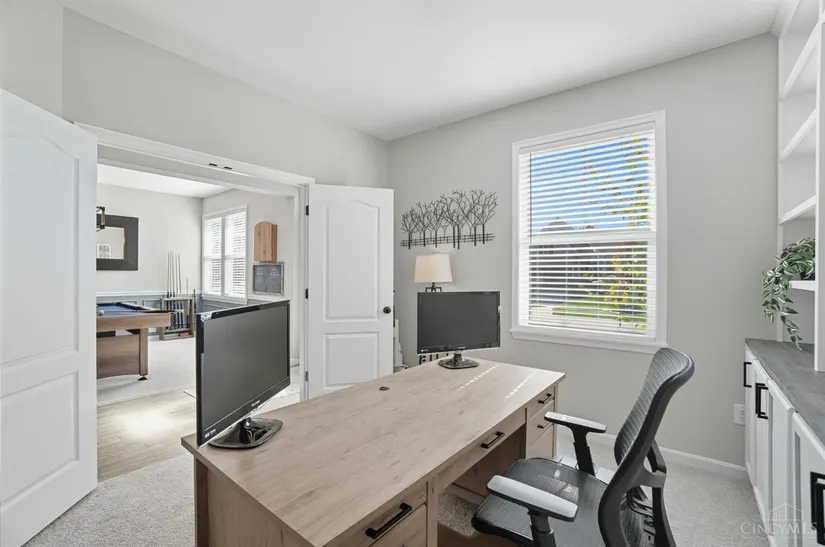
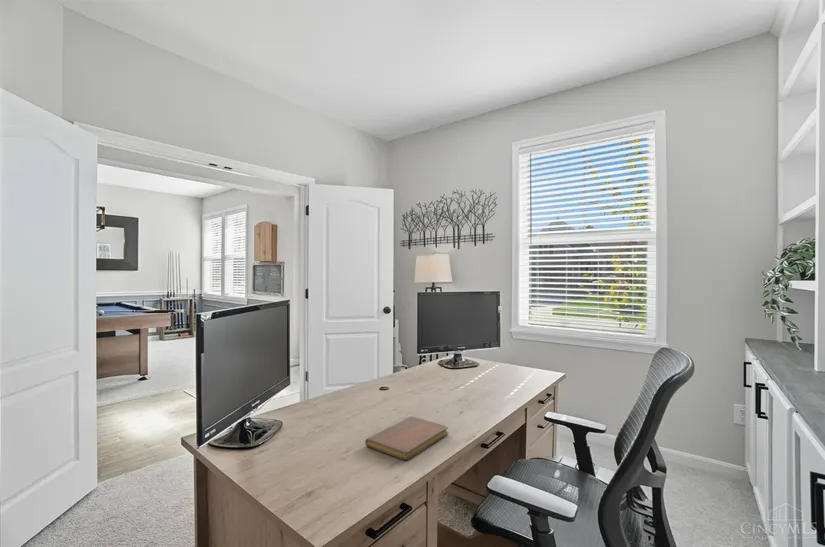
+ notebook (408, 435)
